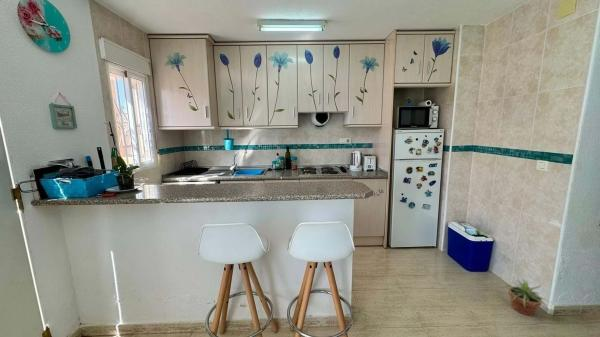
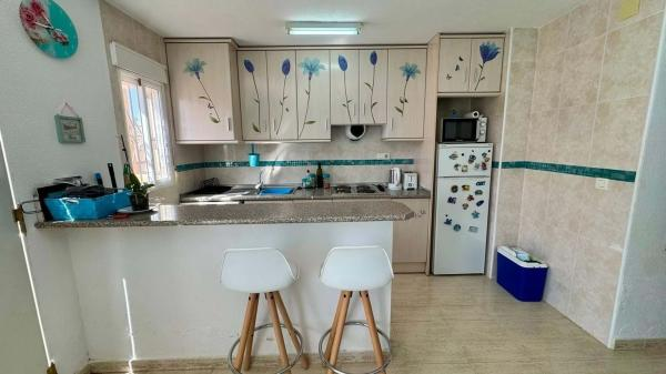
- potted plant (524, 296)
